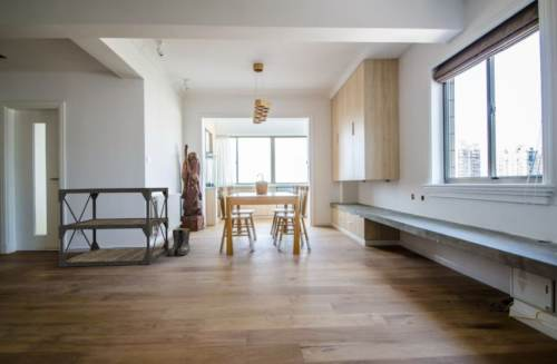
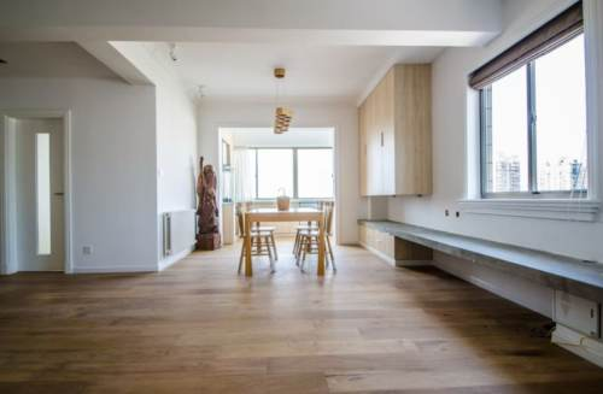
- boots (178, 240)
- shelving unit (118, 223)
